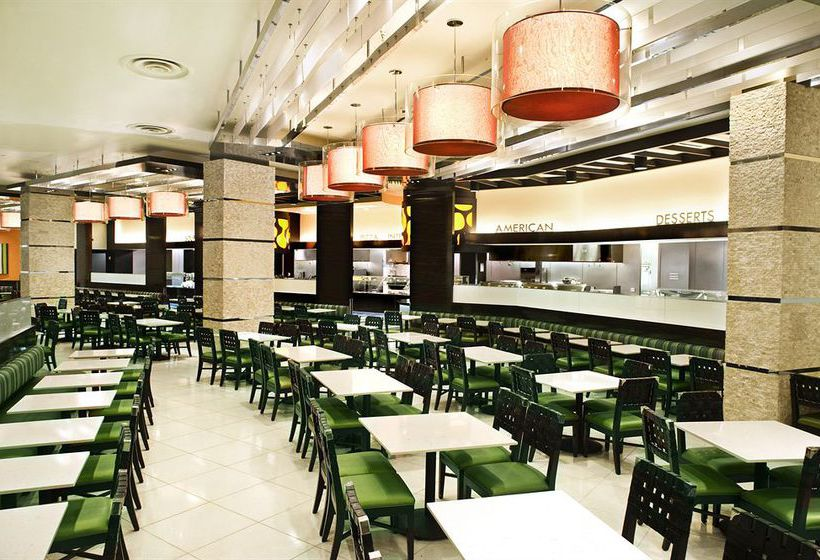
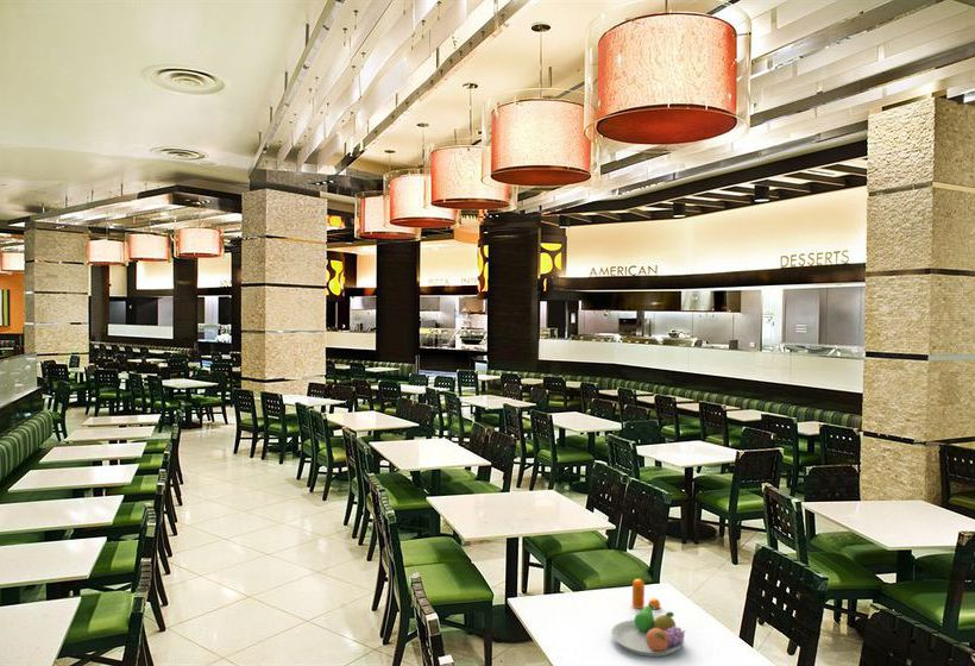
+ pepper shaker (643, 592)
+ fruit bowl (648, 627)
